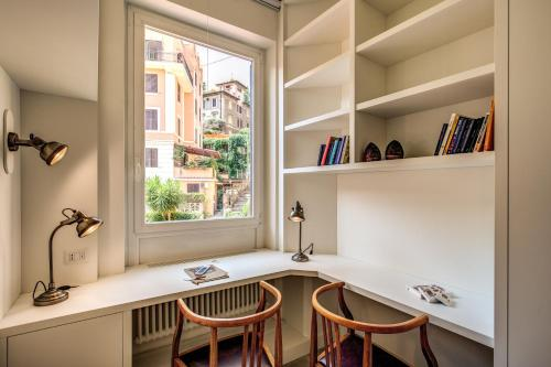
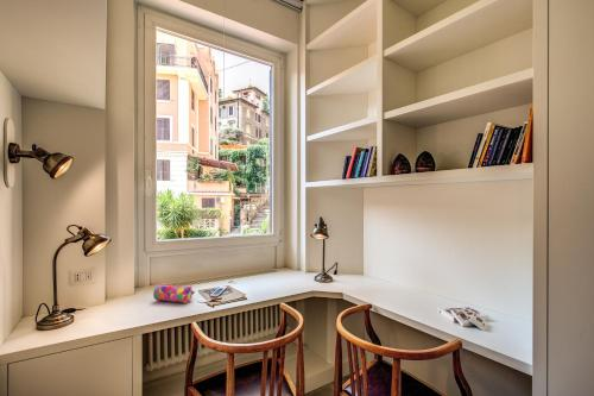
+ pencil case (173, 293)
